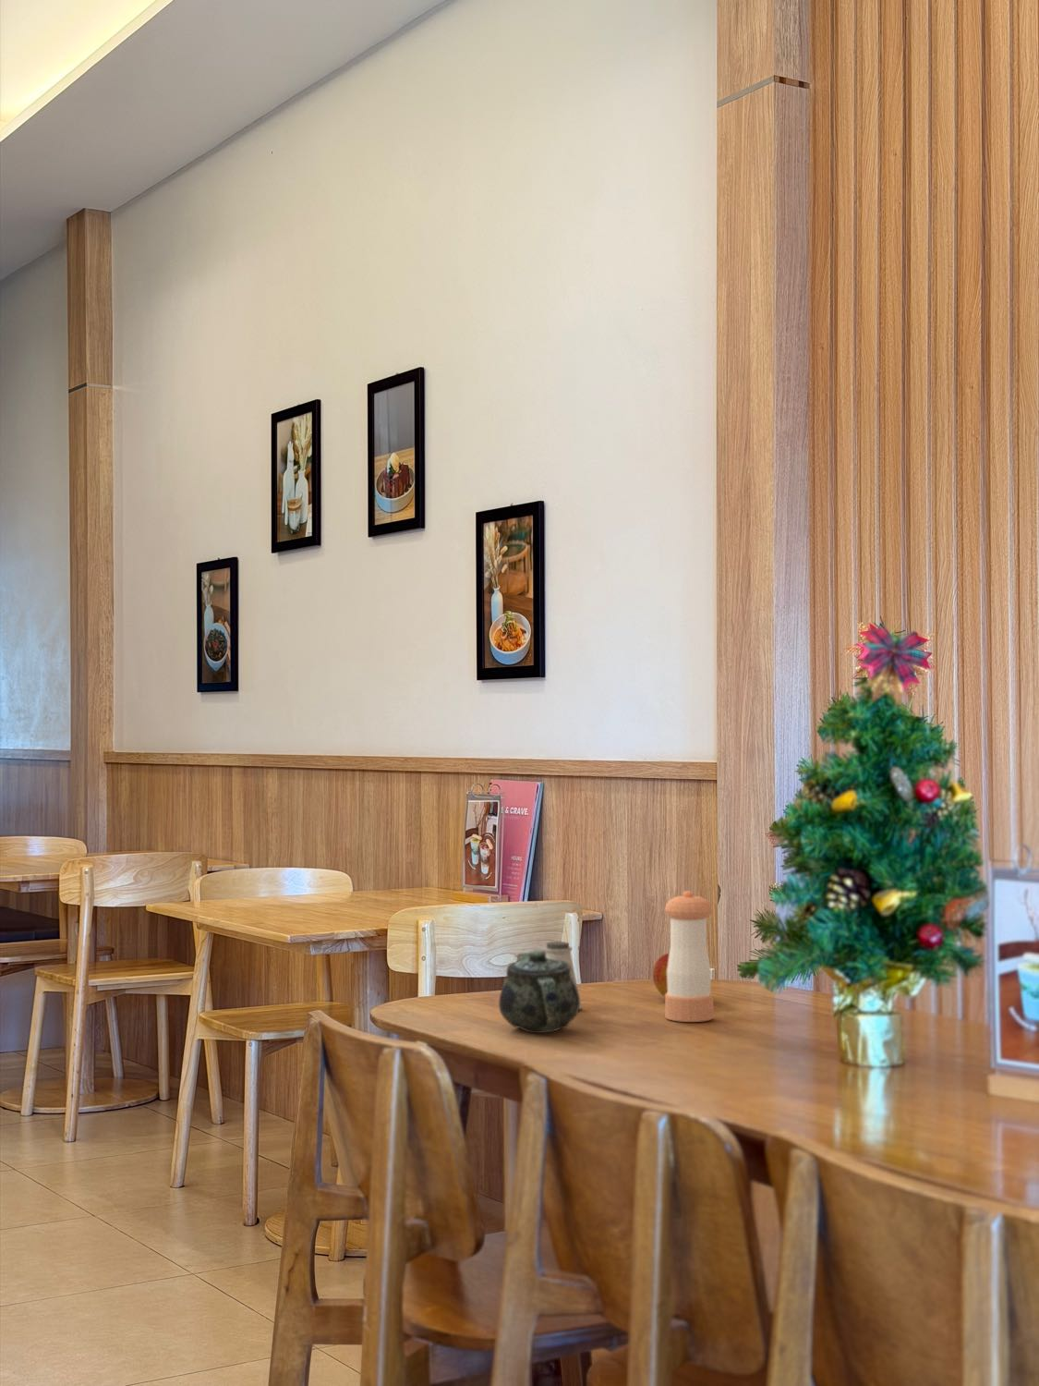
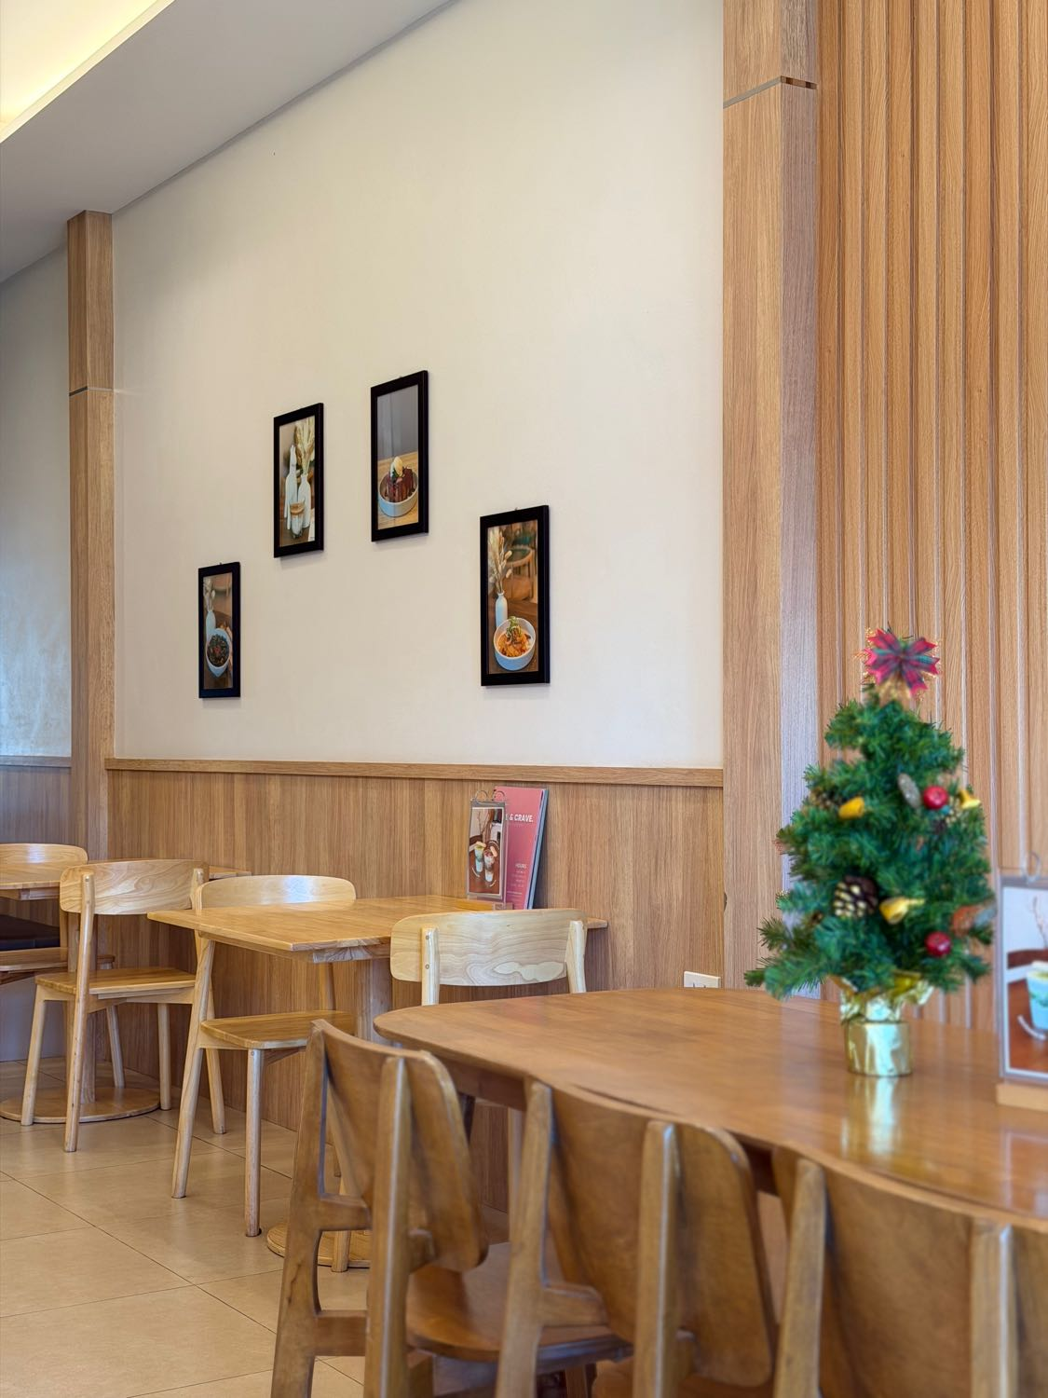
- pepper shaker (688, 954)
- apple (666, 973)
- chinaware (538, 989)
- saltshaker (570, 970)
